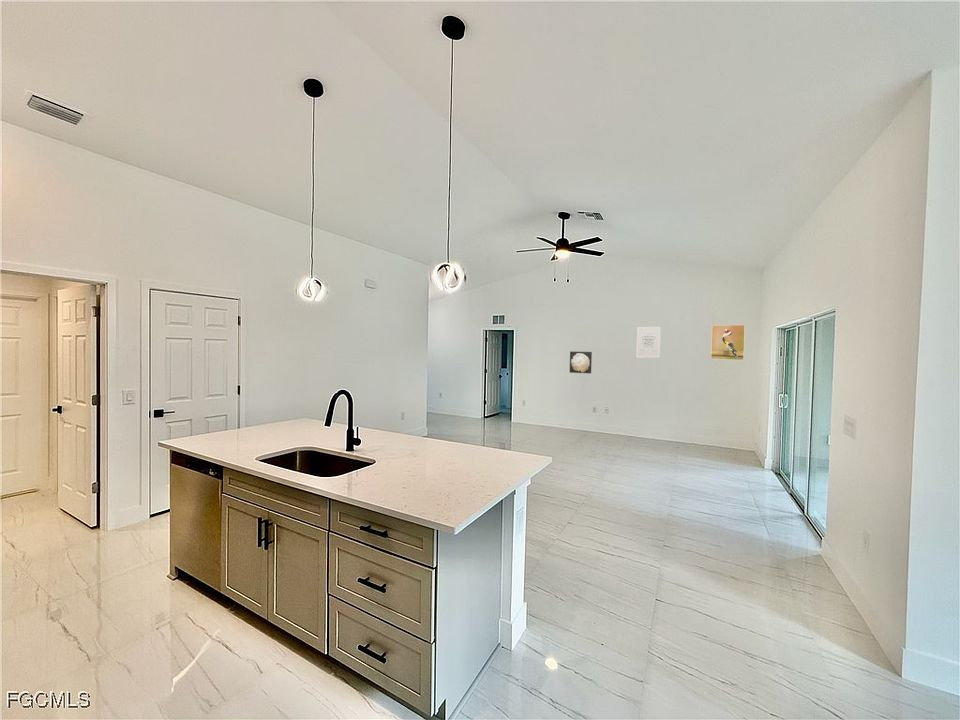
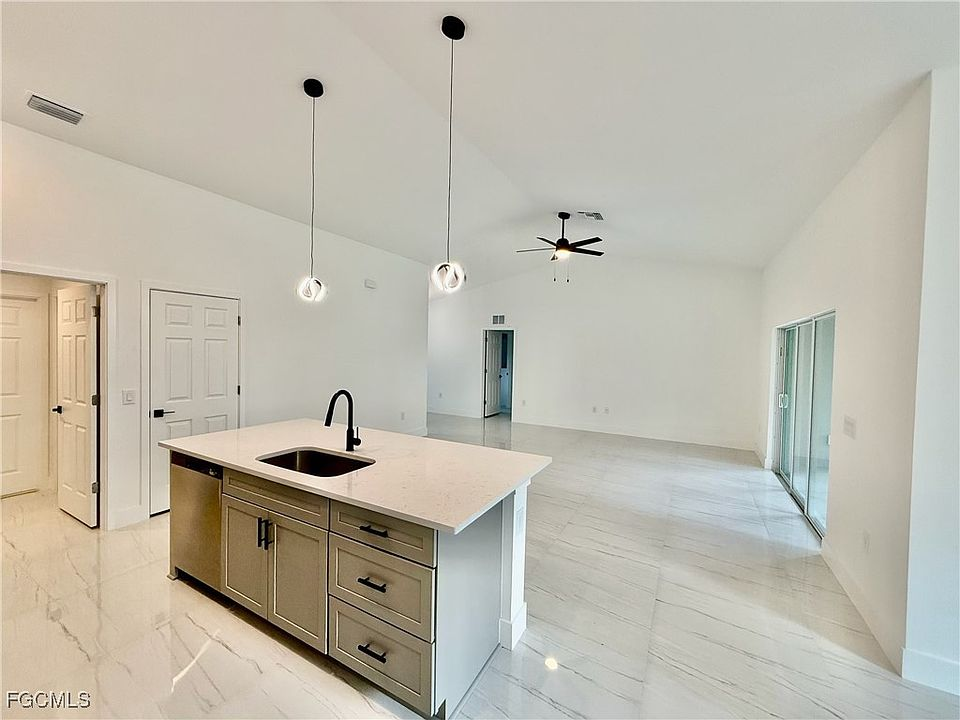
- wall art (648, 342)
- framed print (727, 342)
- wall art (580, 362)
